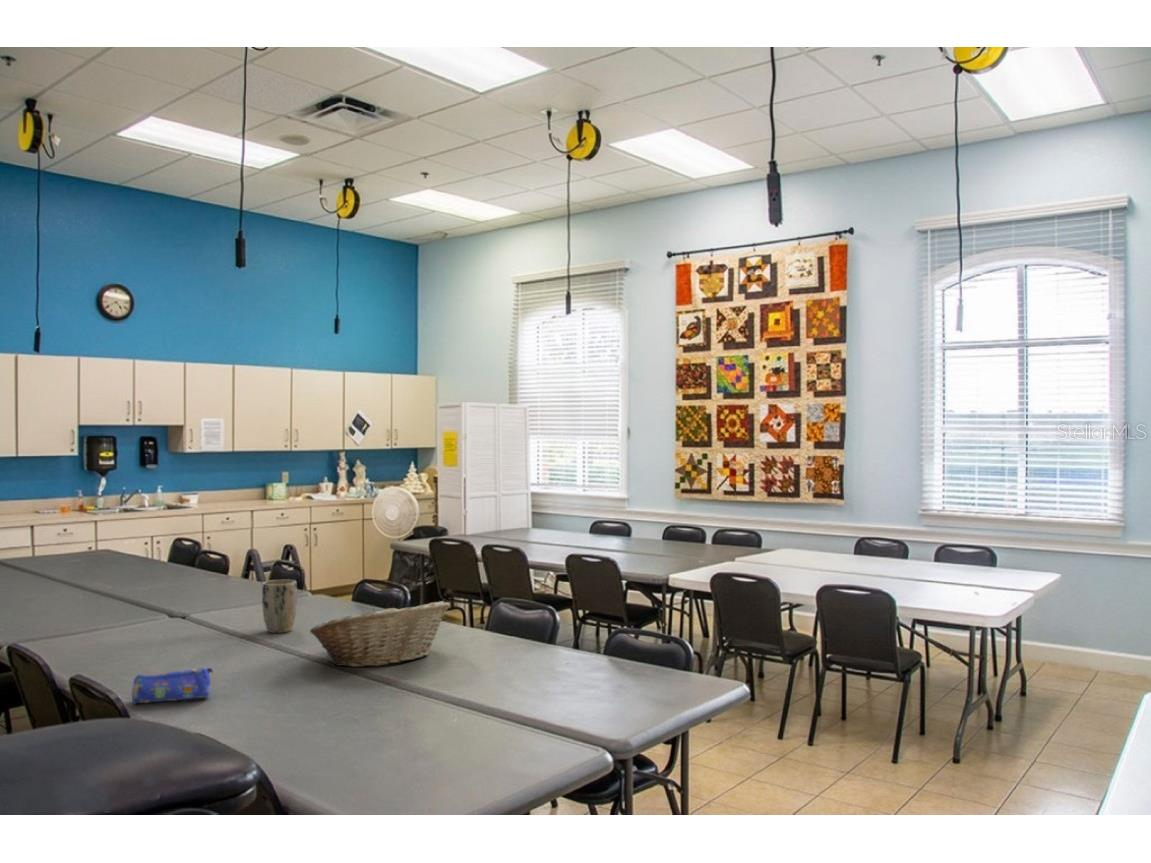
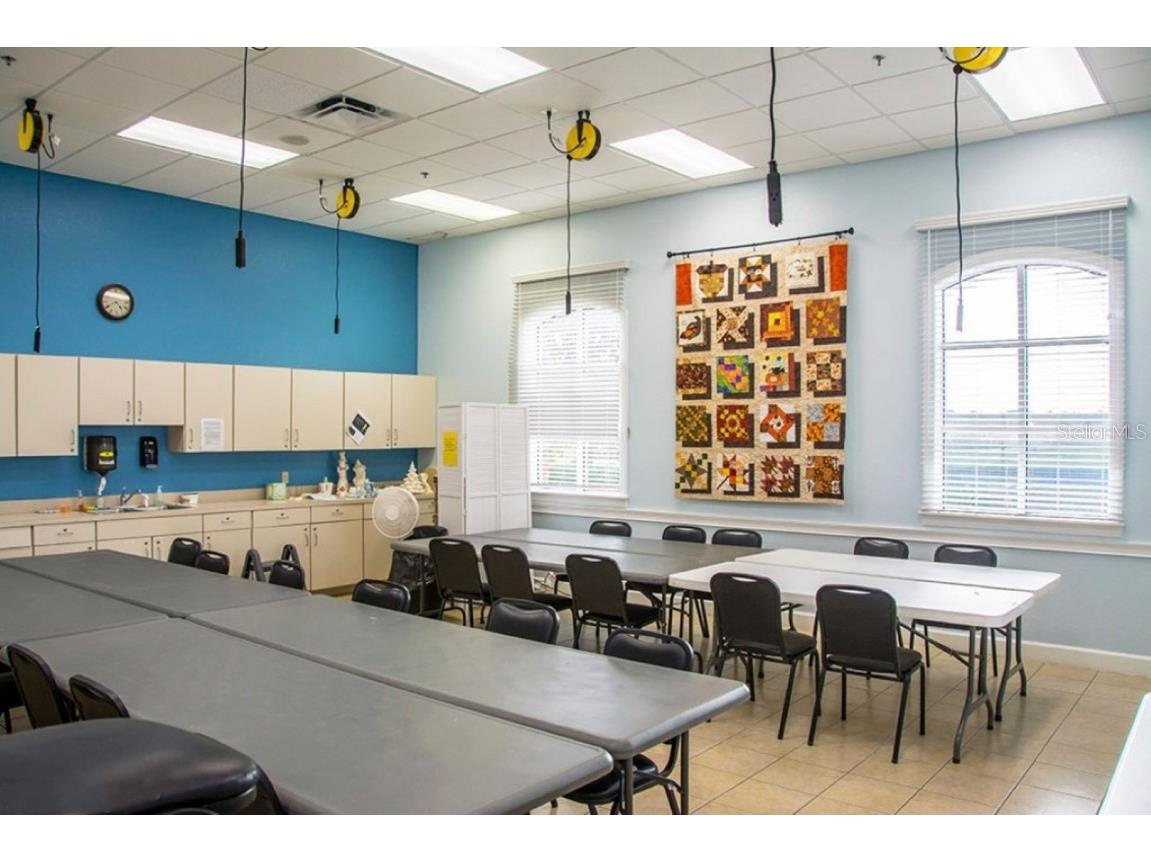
- fruit basket (382, 628)
- pencil case (172, 685)
- plant pot (279, 606)
